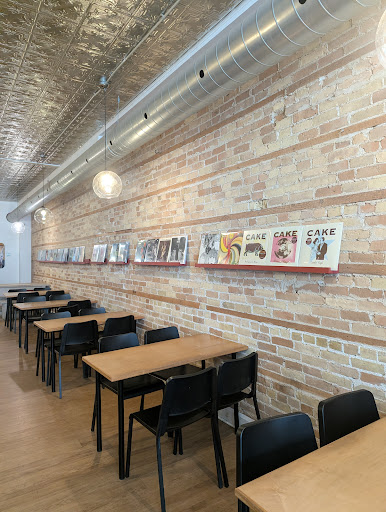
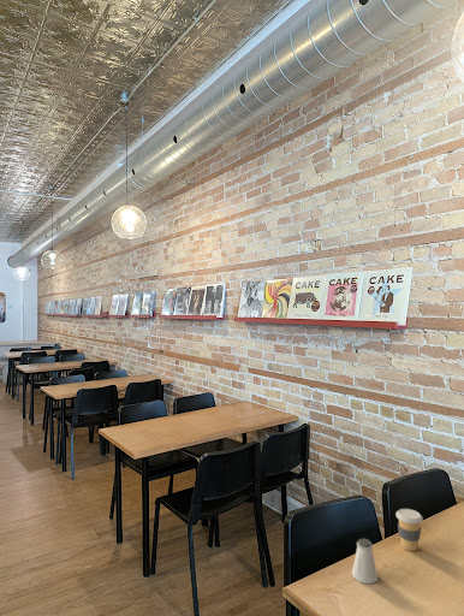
+ coffee cup (409, 529)
+ saltshaker (364, 558)
